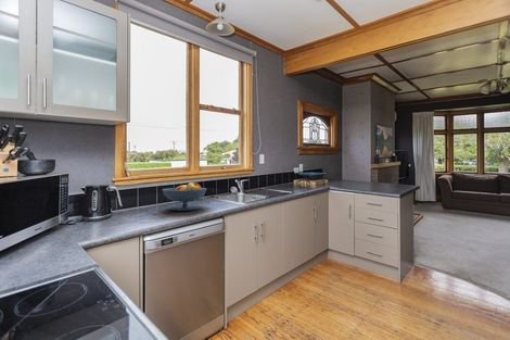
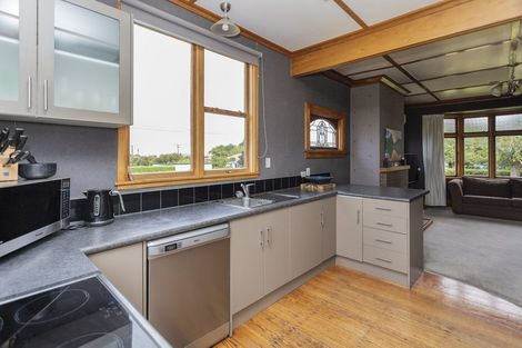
- fruit bowl (184, 194)
